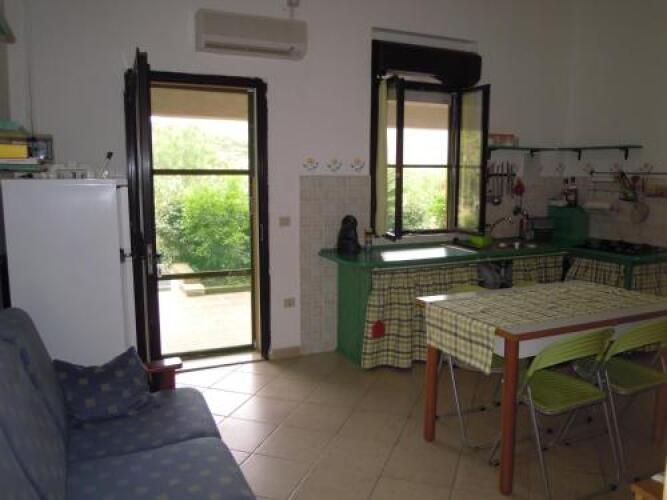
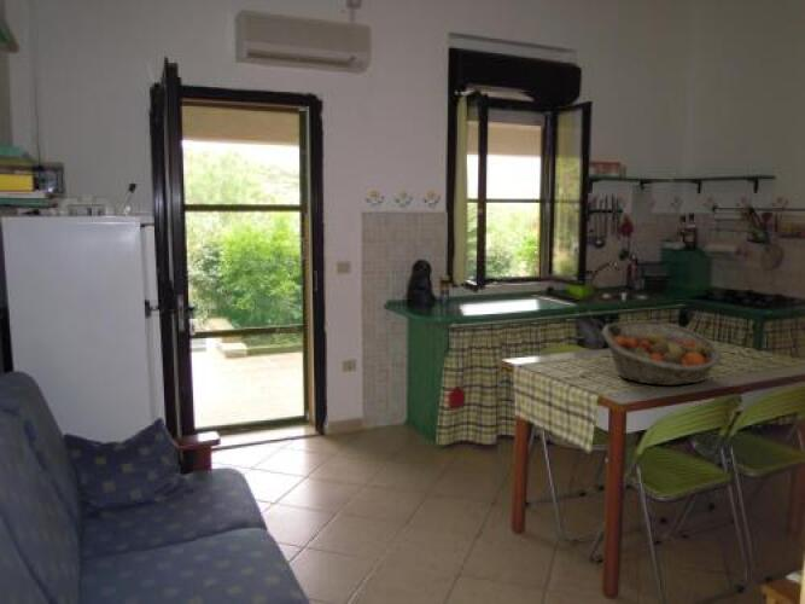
+ fruit basket (659, 350)
